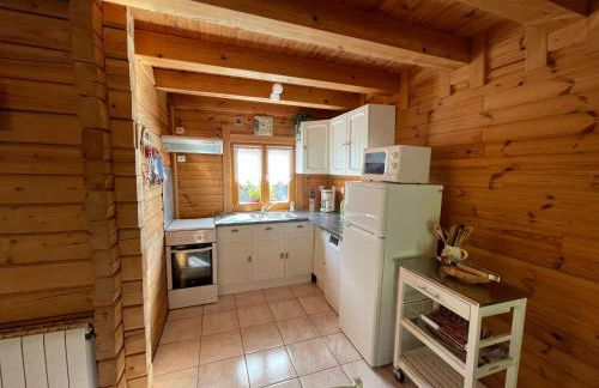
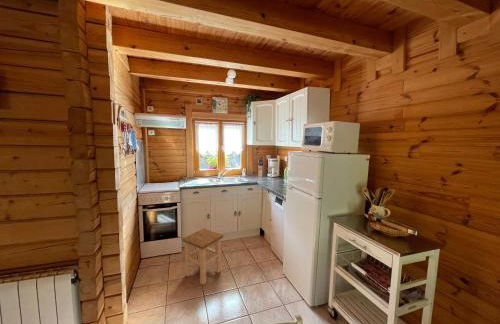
+ stool (203, 255)
